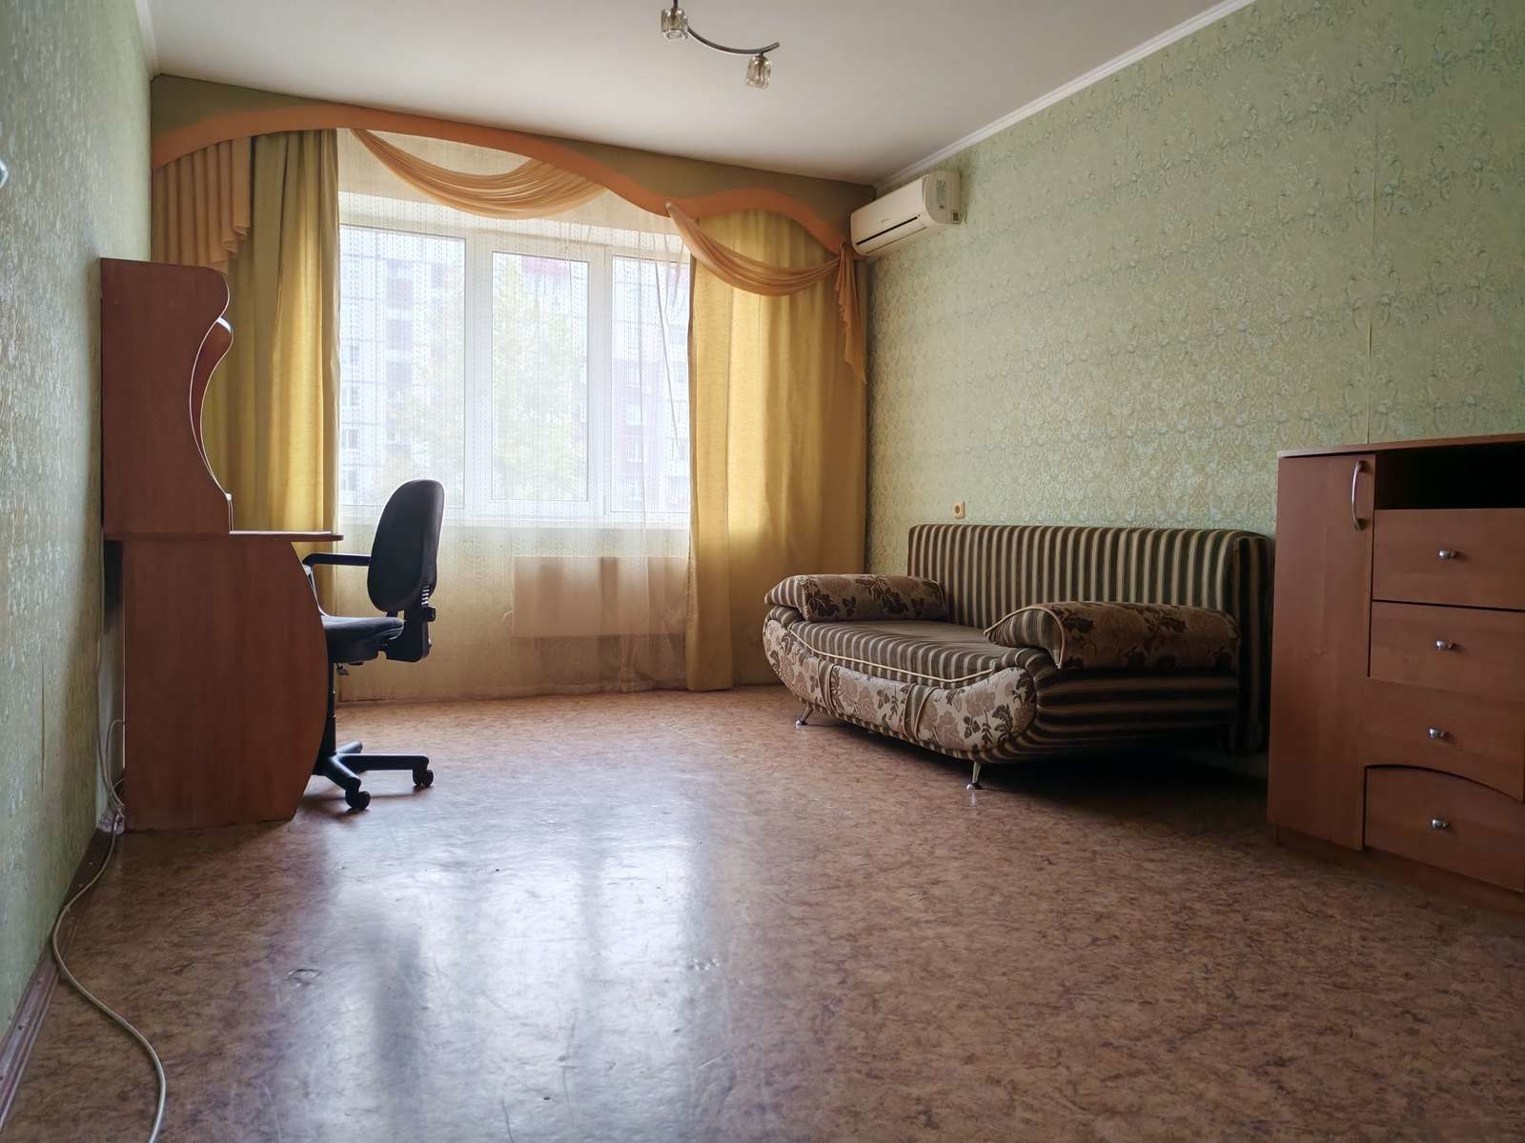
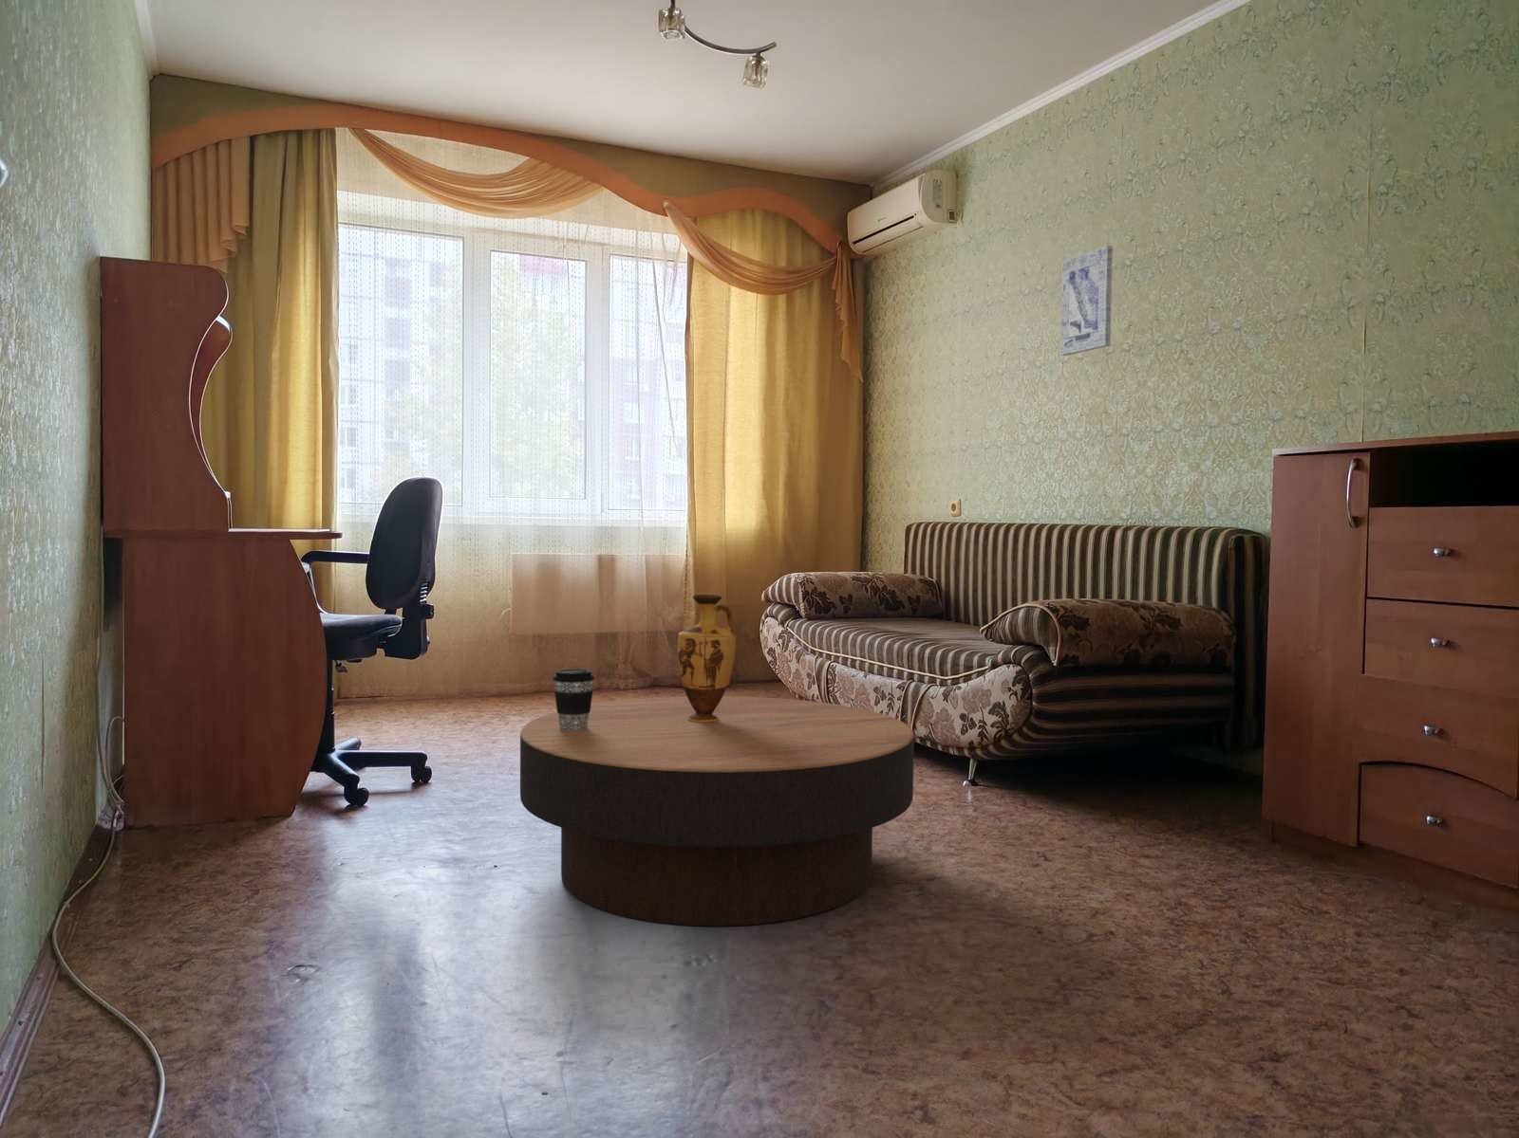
+ vase (707, 656)
+ wall art (1085, 301)
+ coffee table (718, 797)
+ coffee cup (573, 698)
